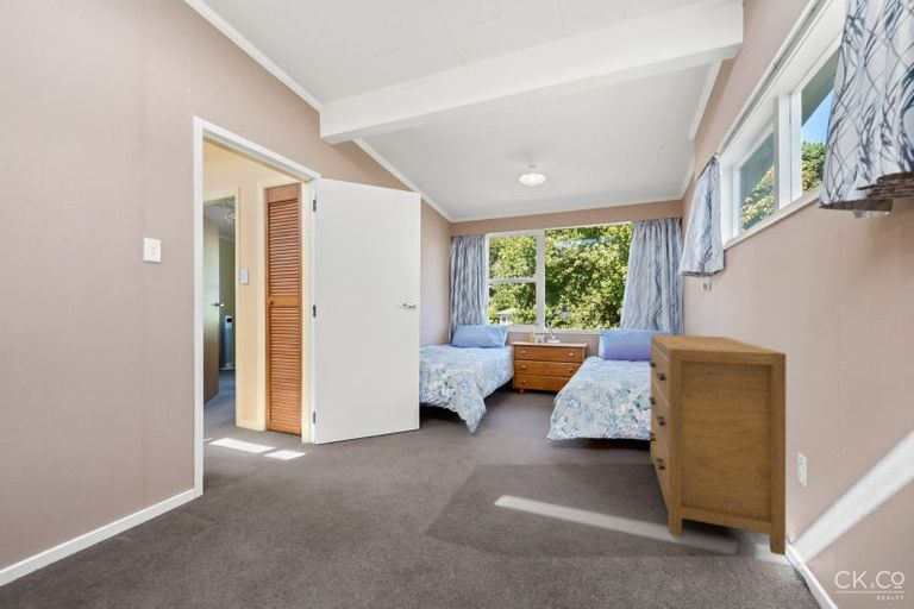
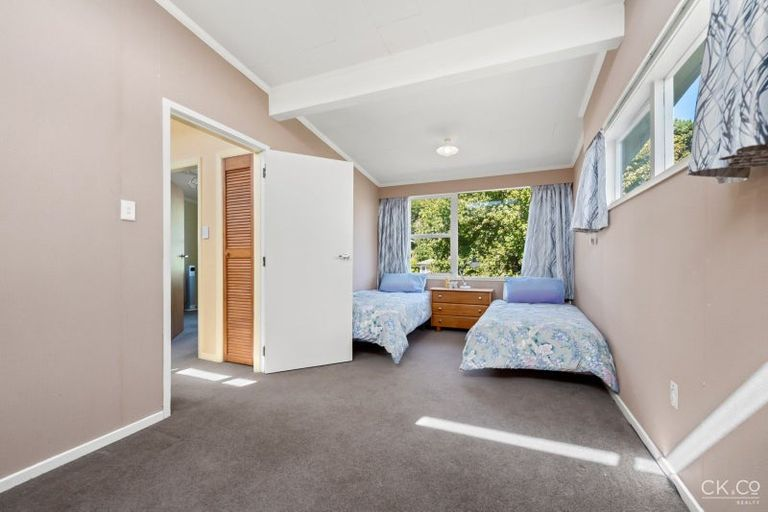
- dresser (700, 420)
